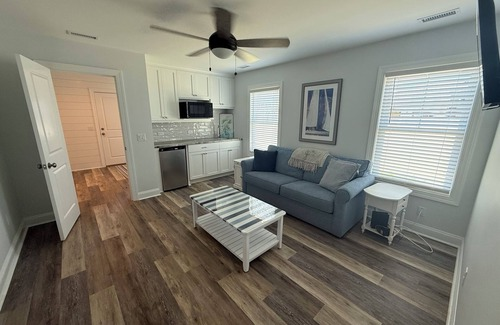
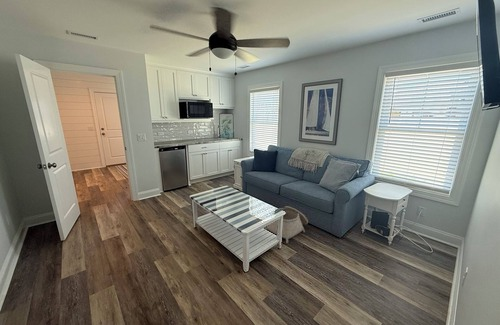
+ basket (288, 219)
